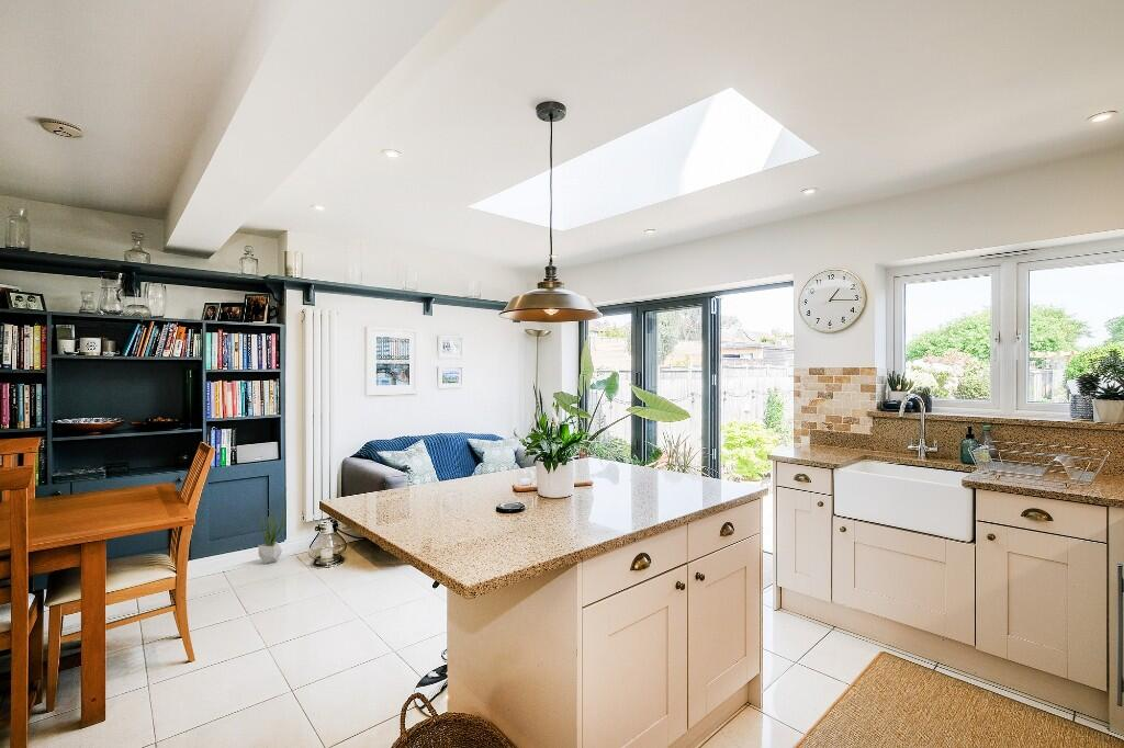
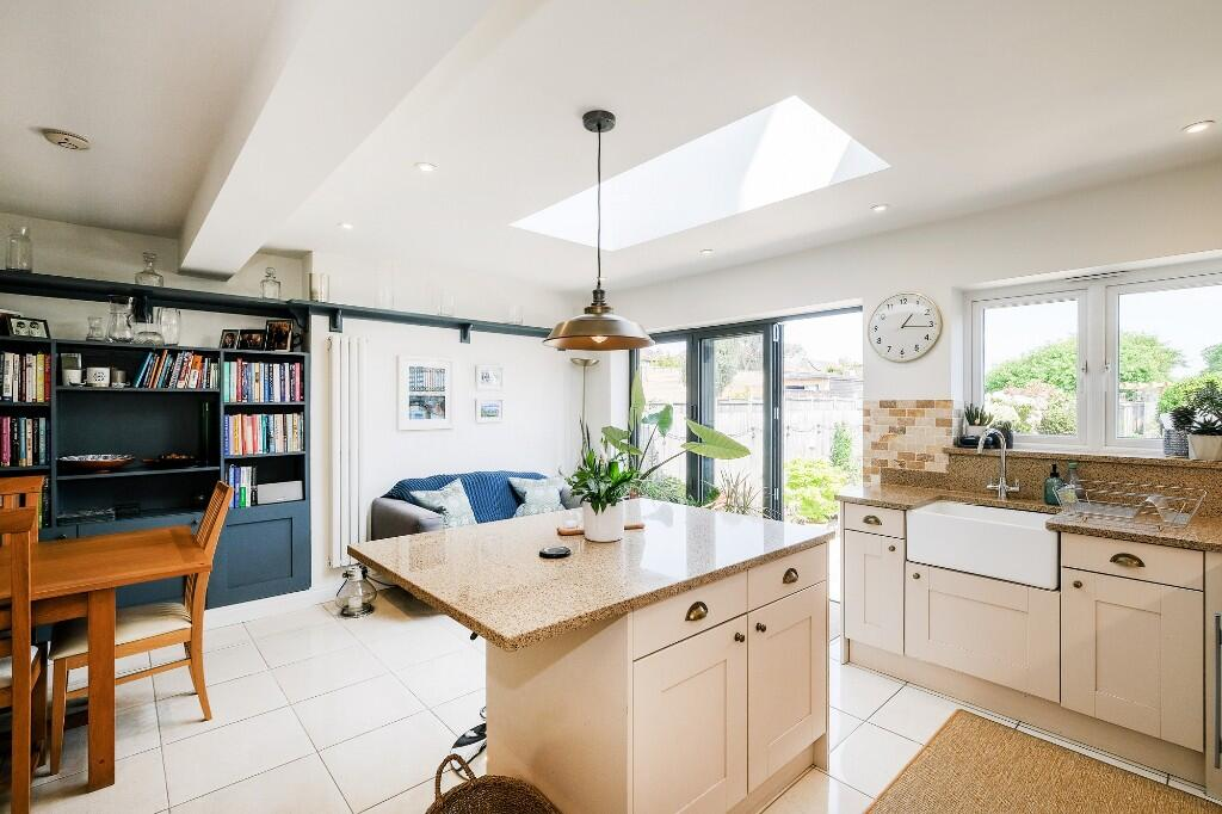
- potted plant (272, 534)
